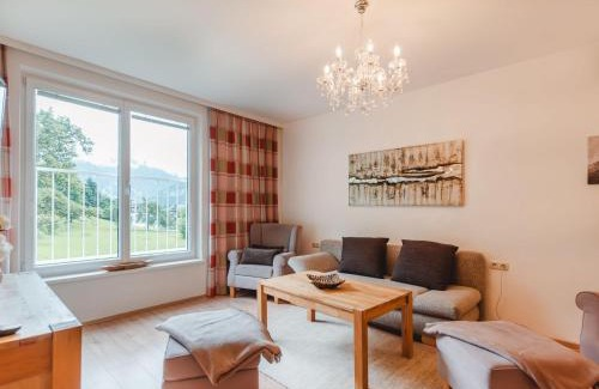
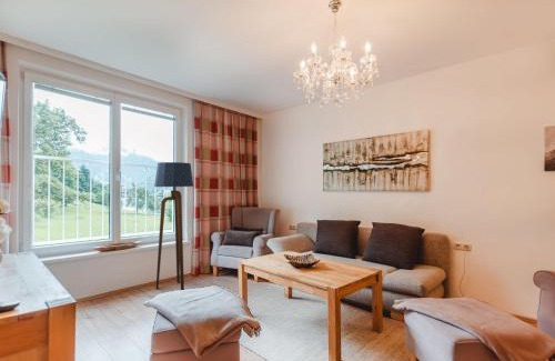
+ floor lamp (175, 225)
